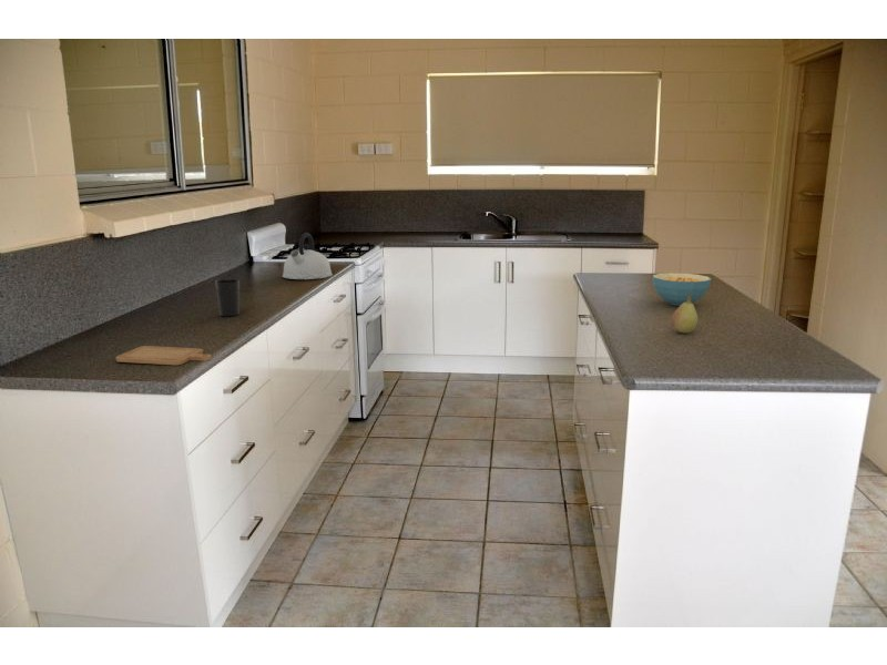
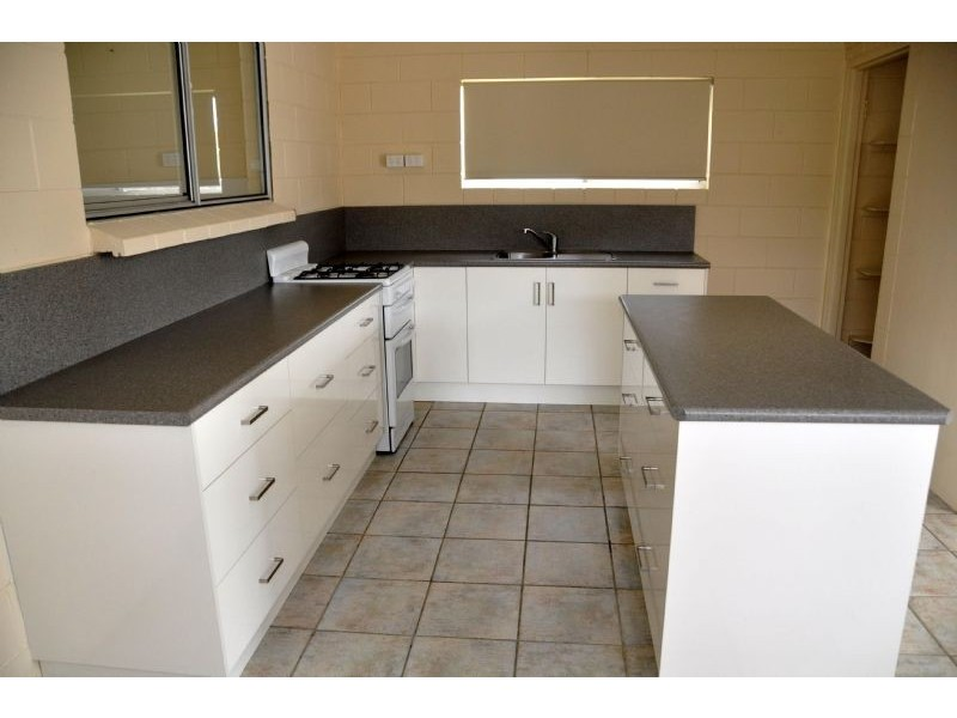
- chopping board (169, 355)
- cup (228, 297)
- fruit (685, 313)
- kettle (305, 254)
- cereal bowl (680, 290)
